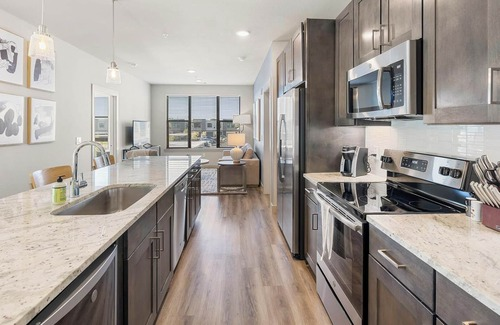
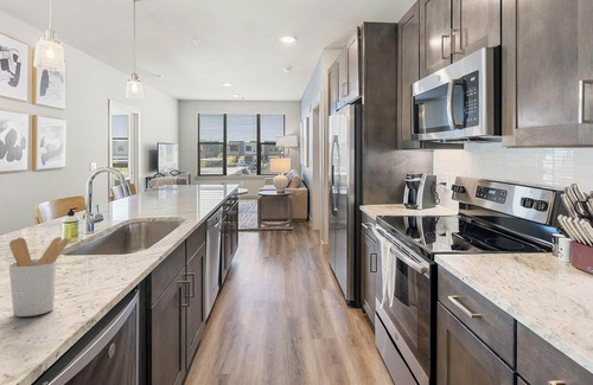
+ utensil holder (43, 272)
